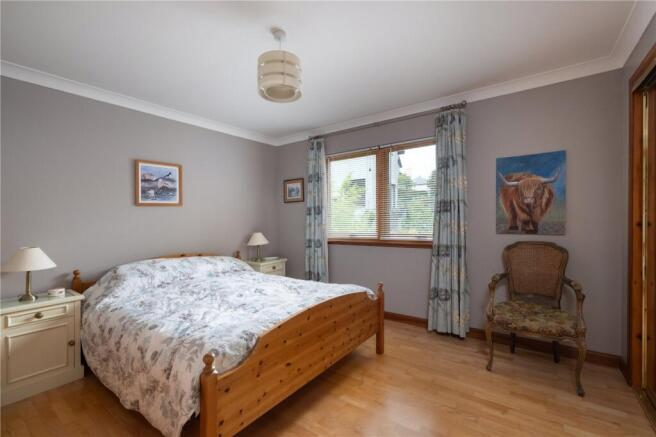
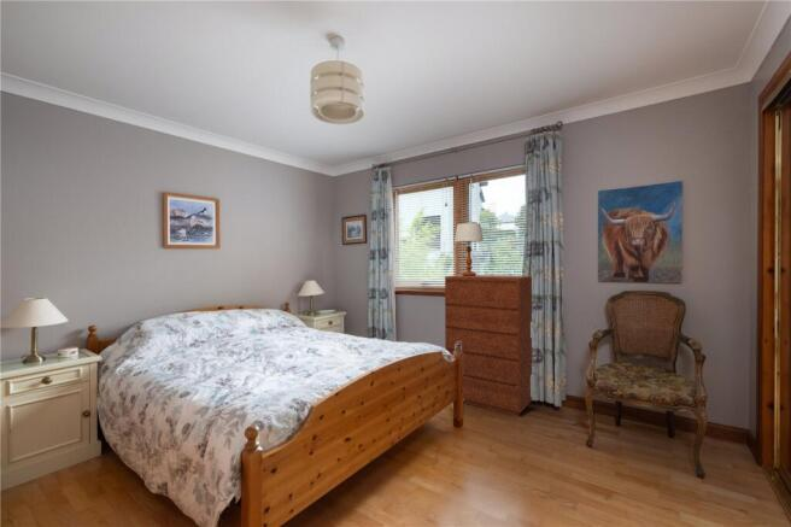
+ table lamp (468, 250)
+ dresser (488, 338)
